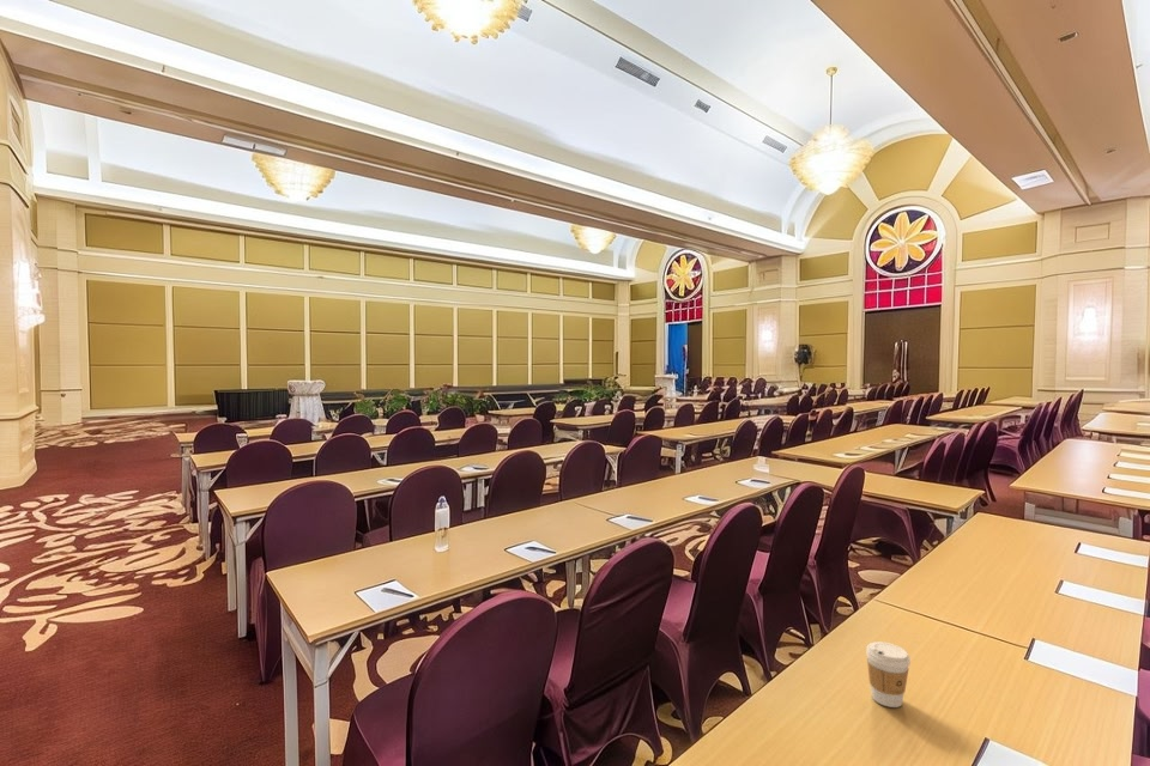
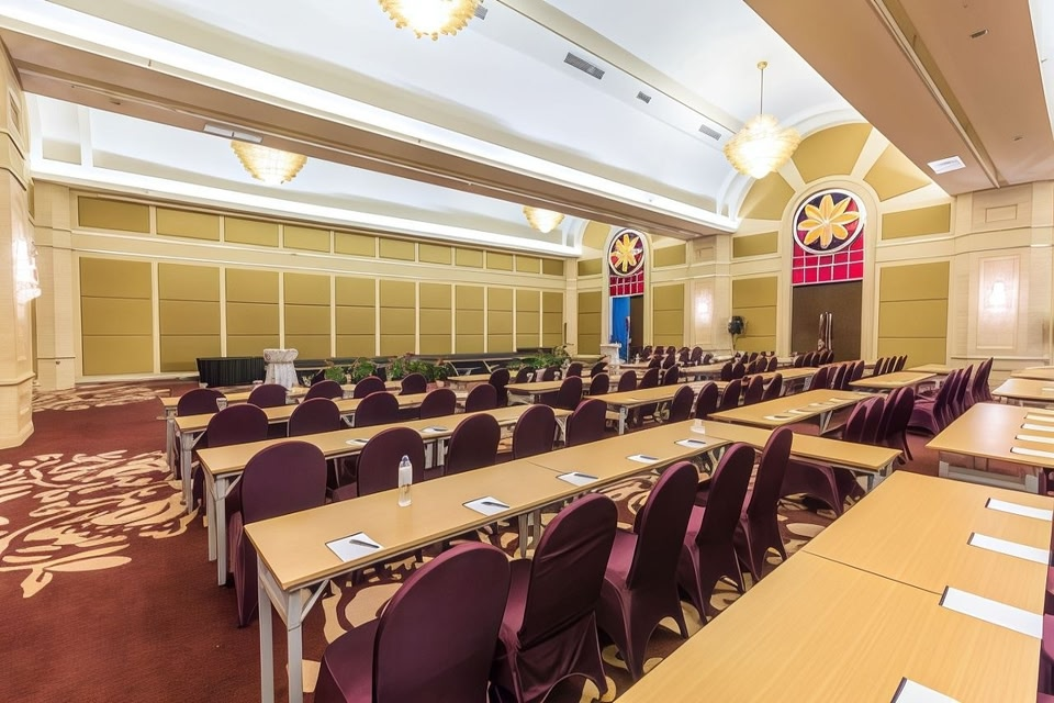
- coffee cup (886, 673)
